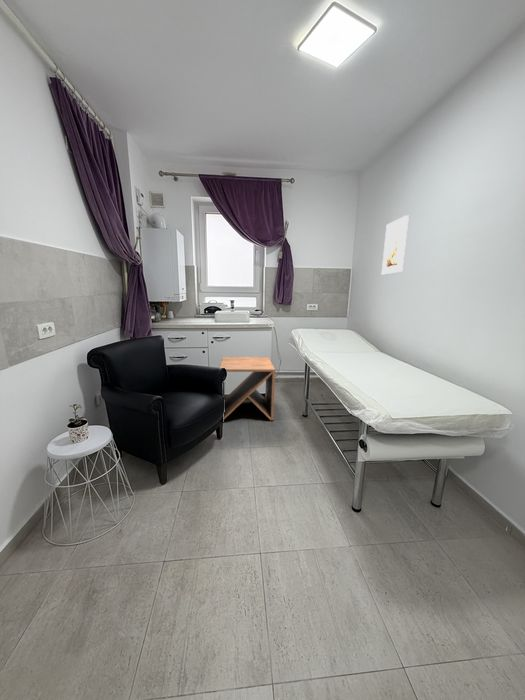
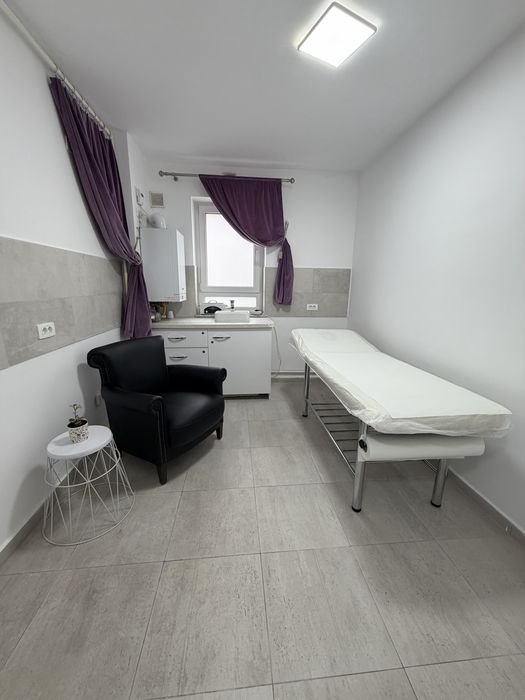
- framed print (394, 247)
- side table (246, 386)
